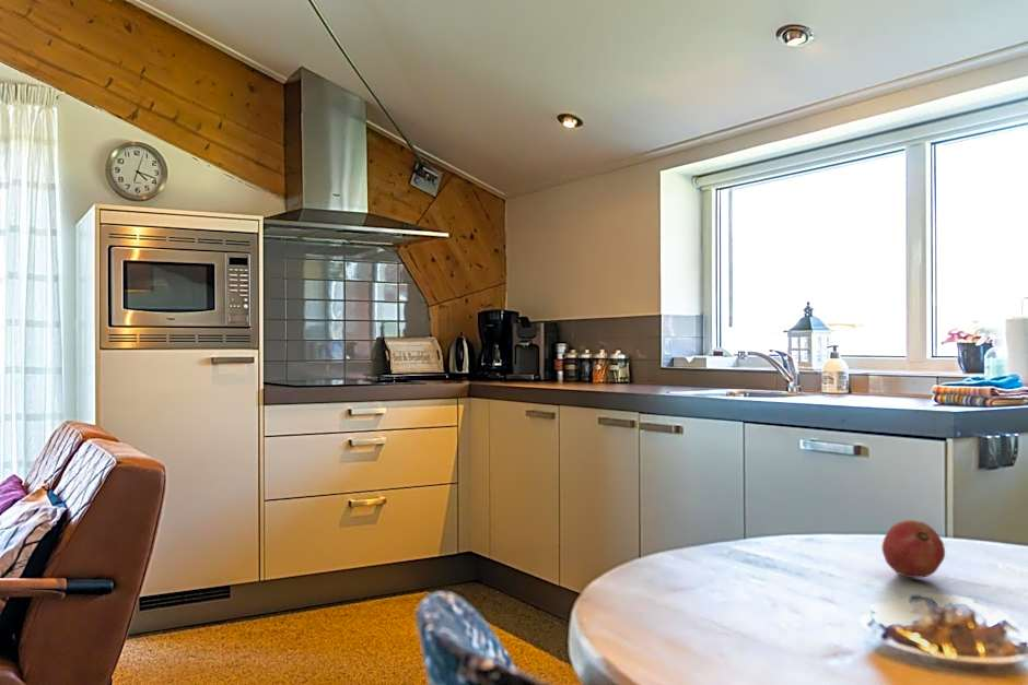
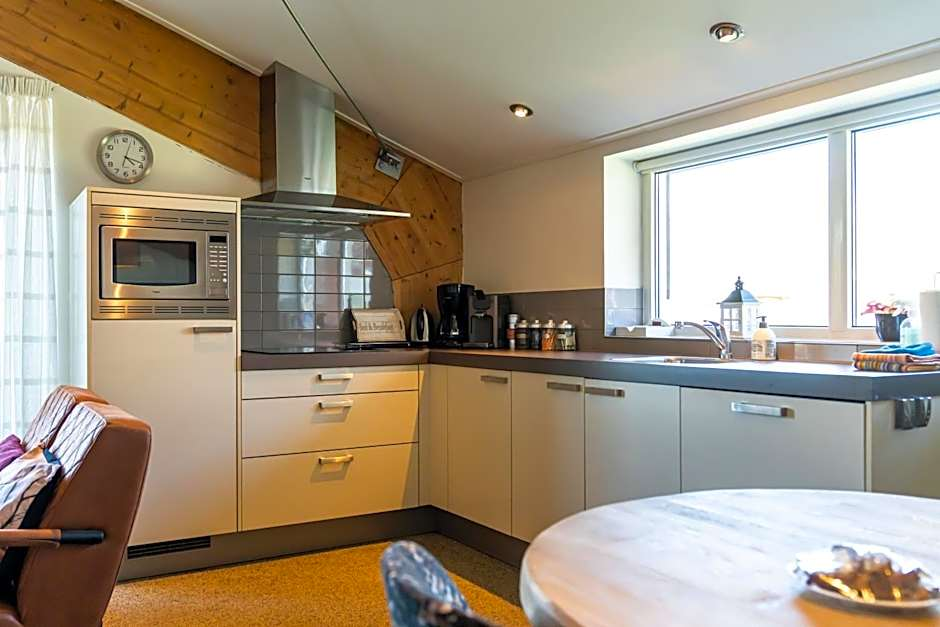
- fruit (911, 547)
